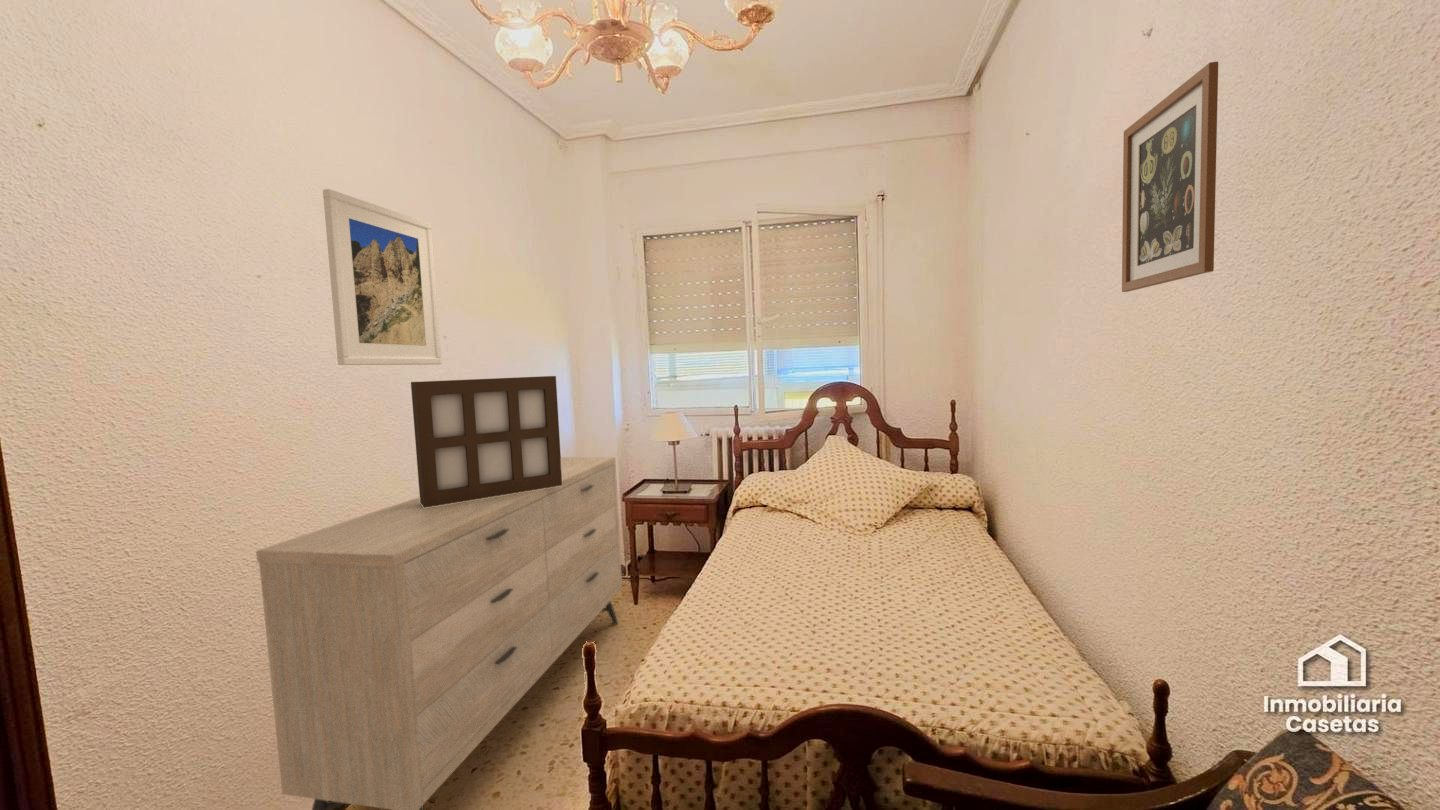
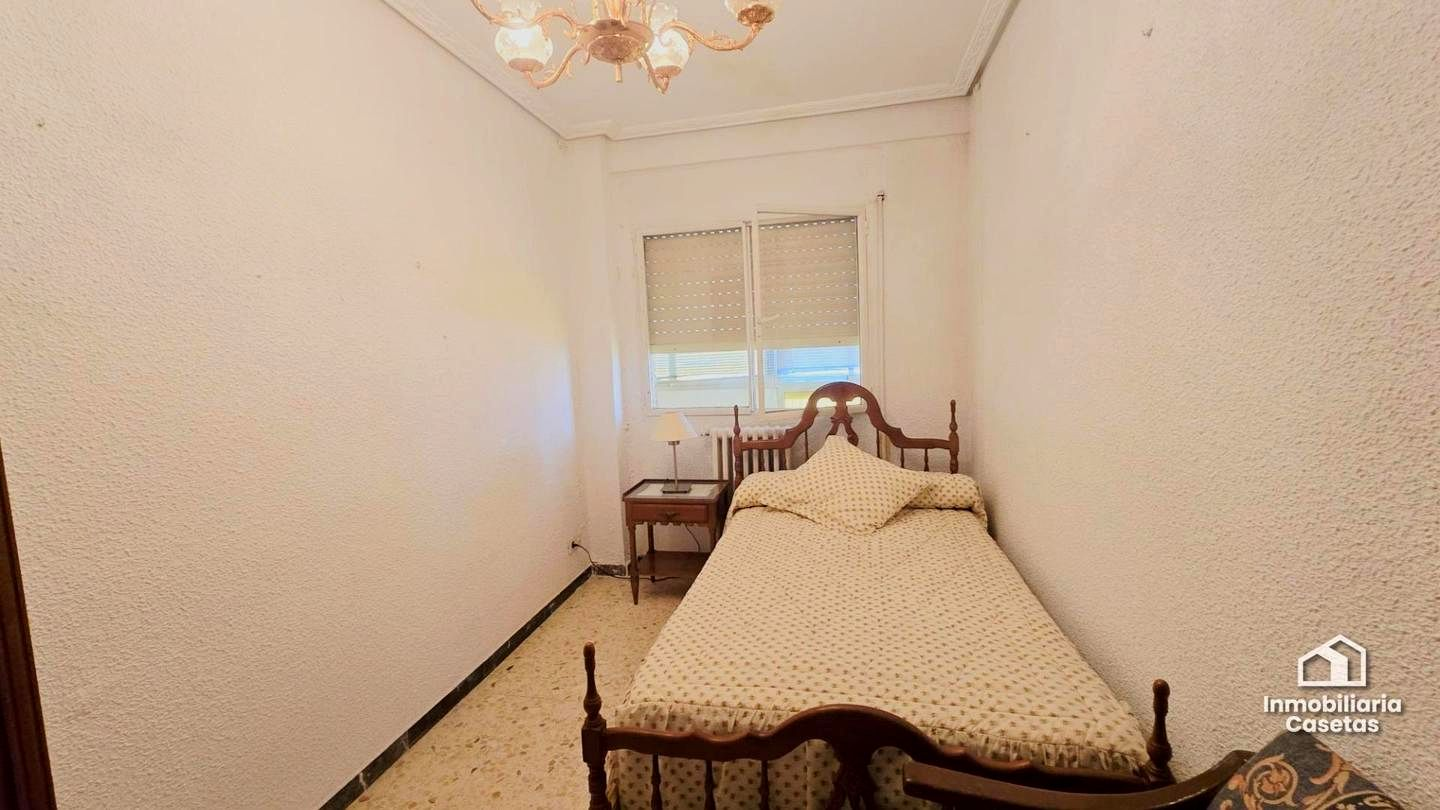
- dresser (501, 599)
- photo frame (490, 436)
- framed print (389, 287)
- wall art (1163, 192)
